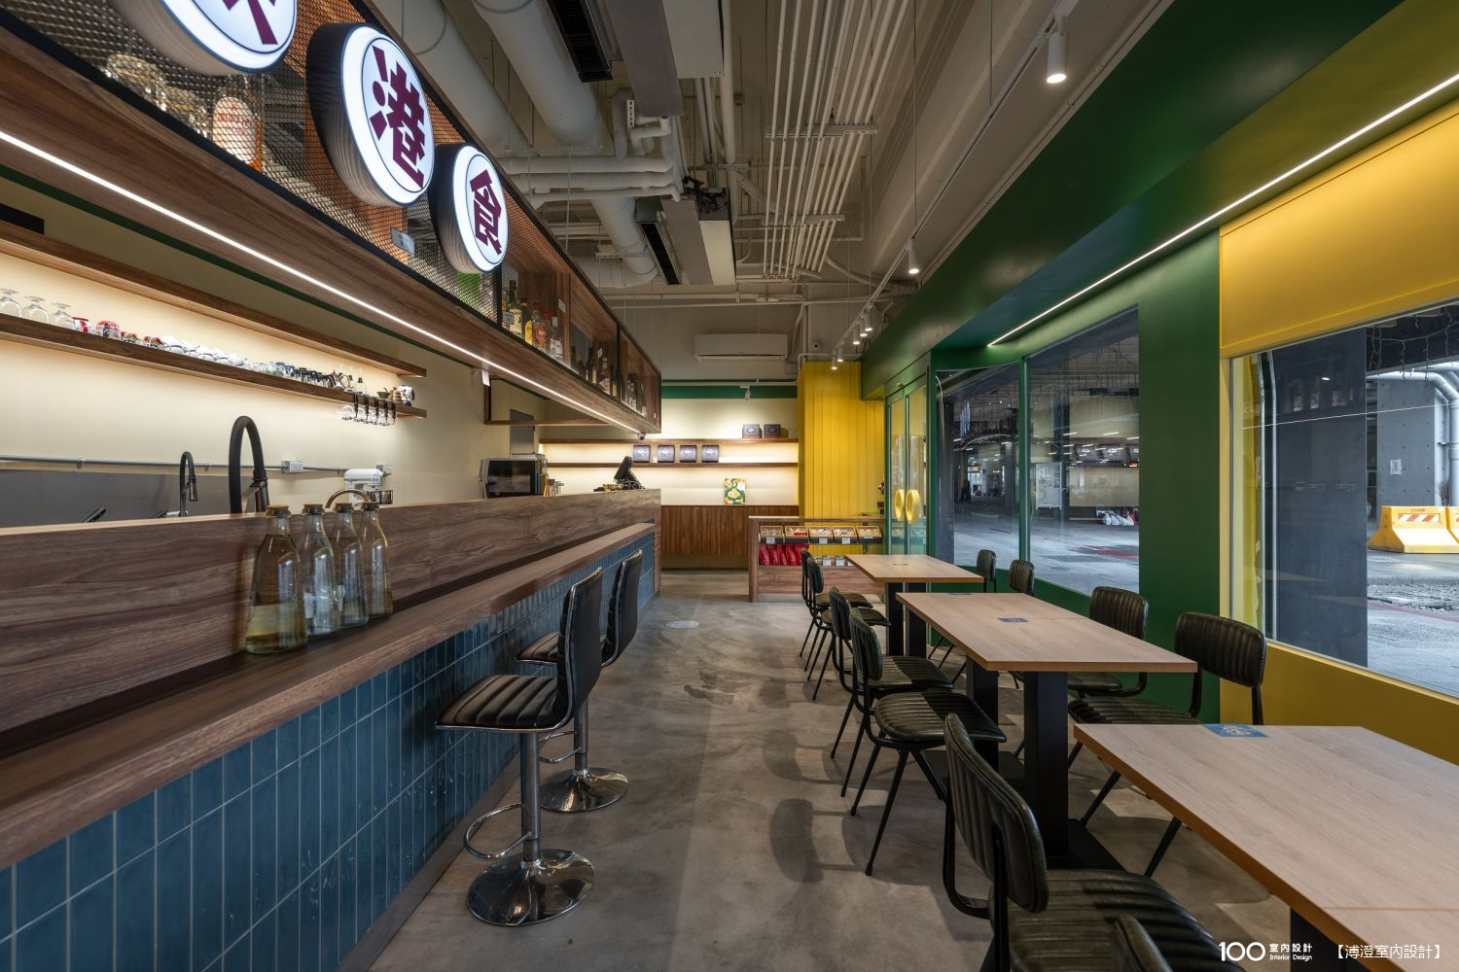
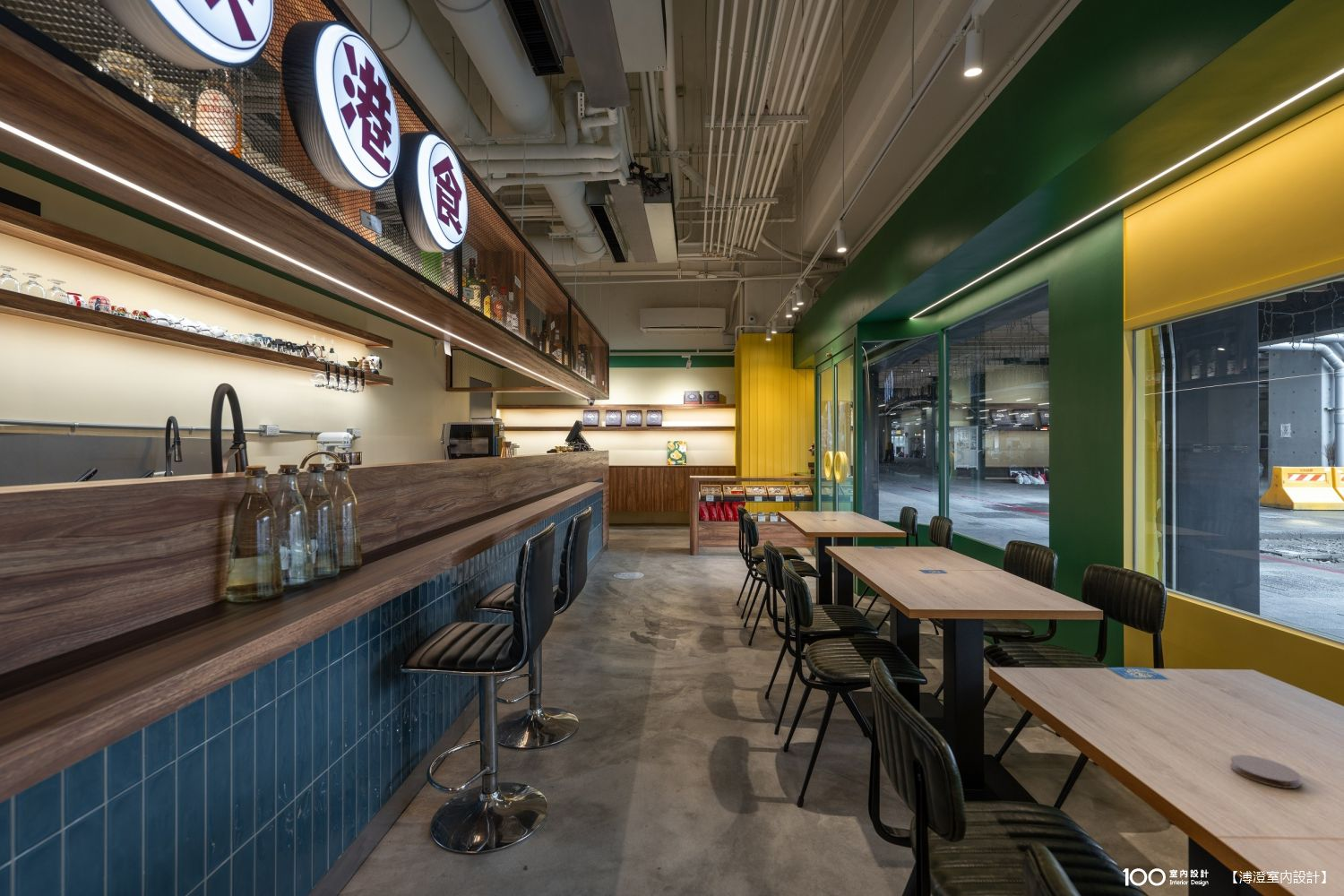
+ coaster (1264, 771)
